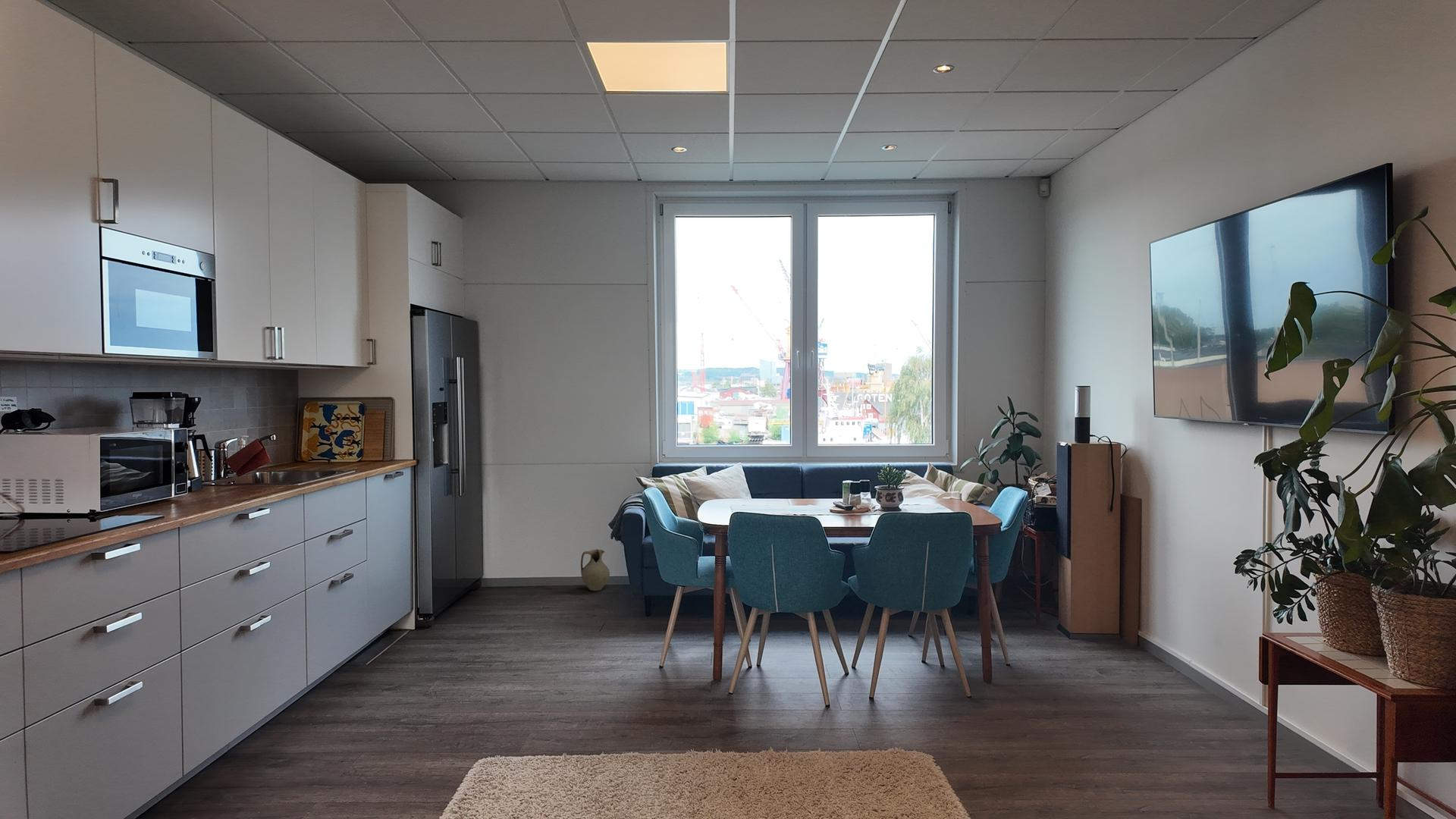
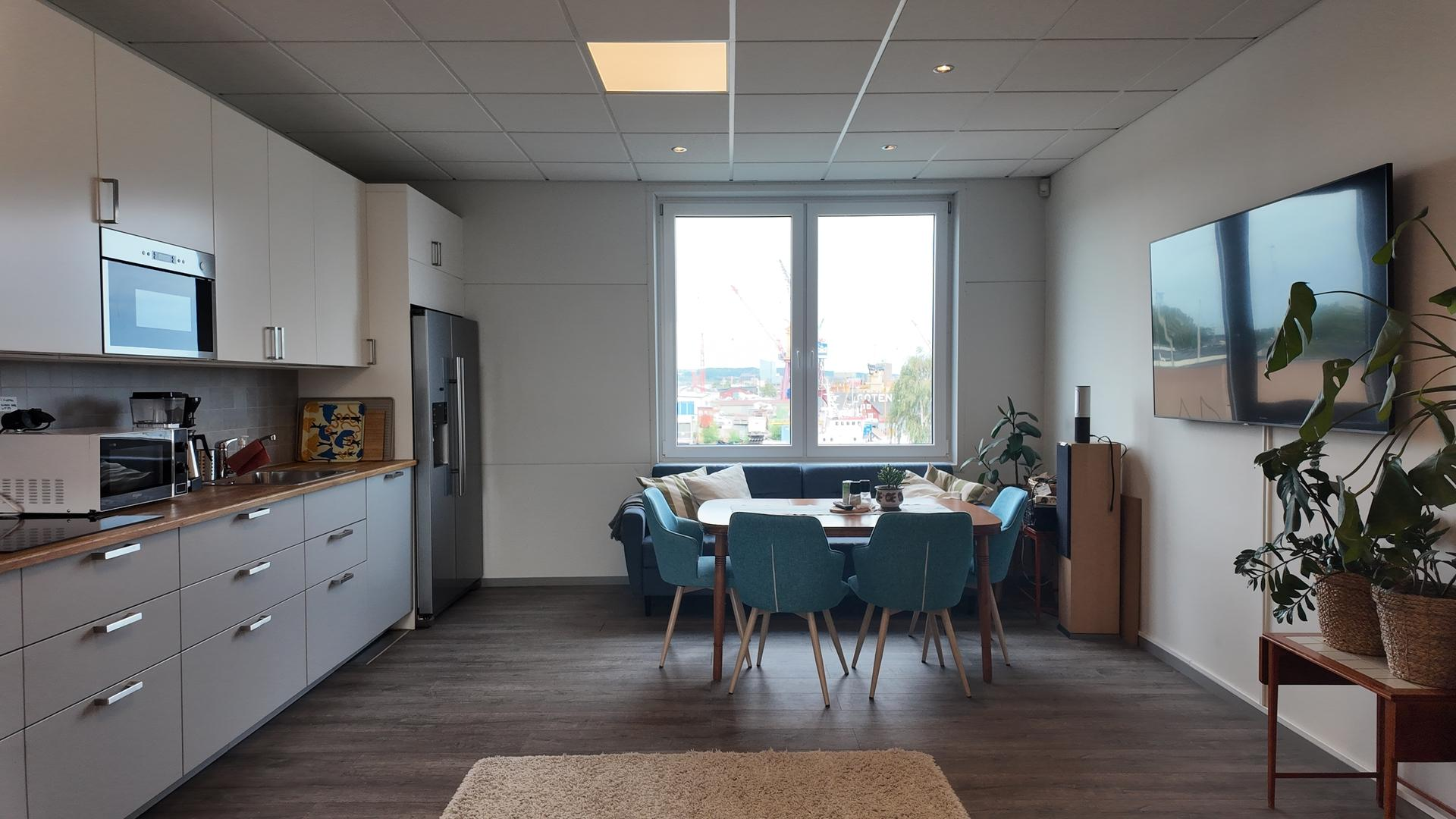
- ceramic jug (595, 570)
